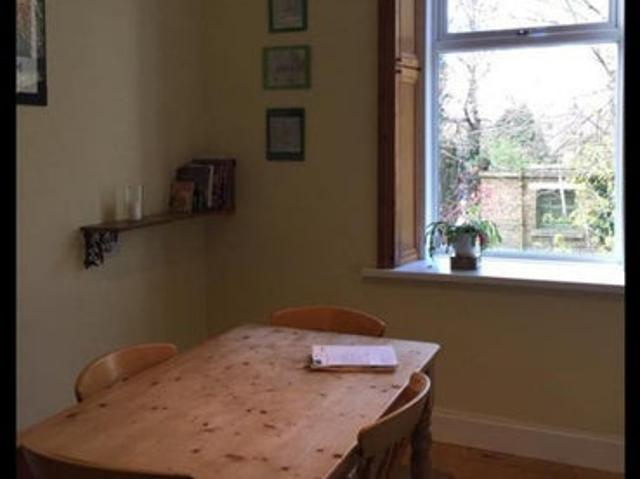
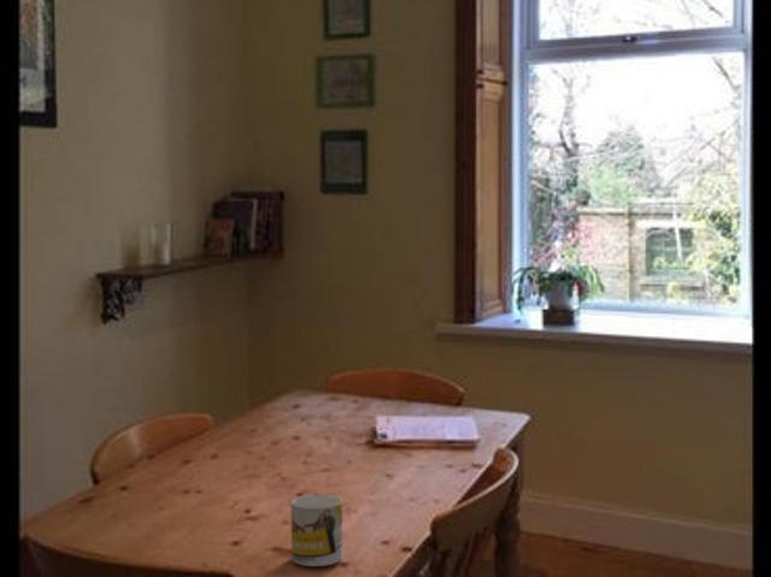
+ mug (320, 526)
